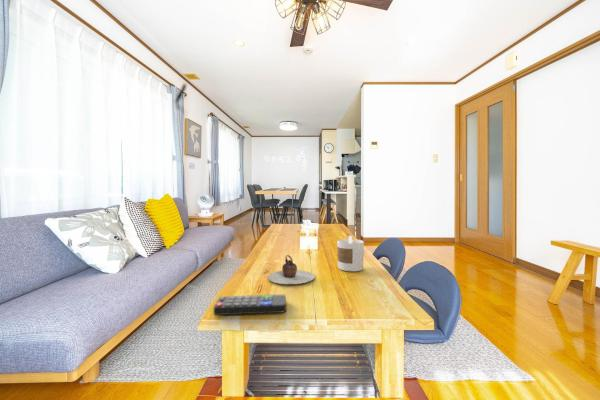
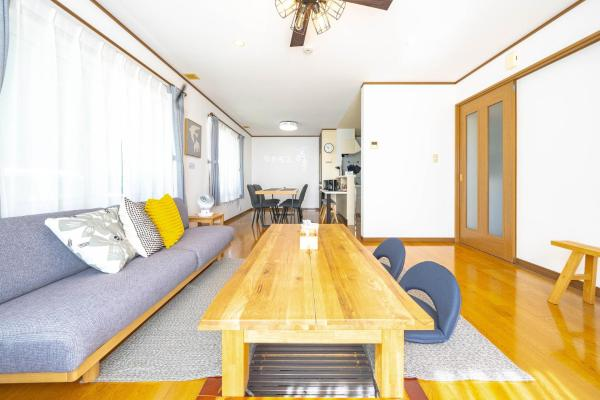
- teapot (291, 266)
- remote control (251, 303)
- candle (350, 252)
